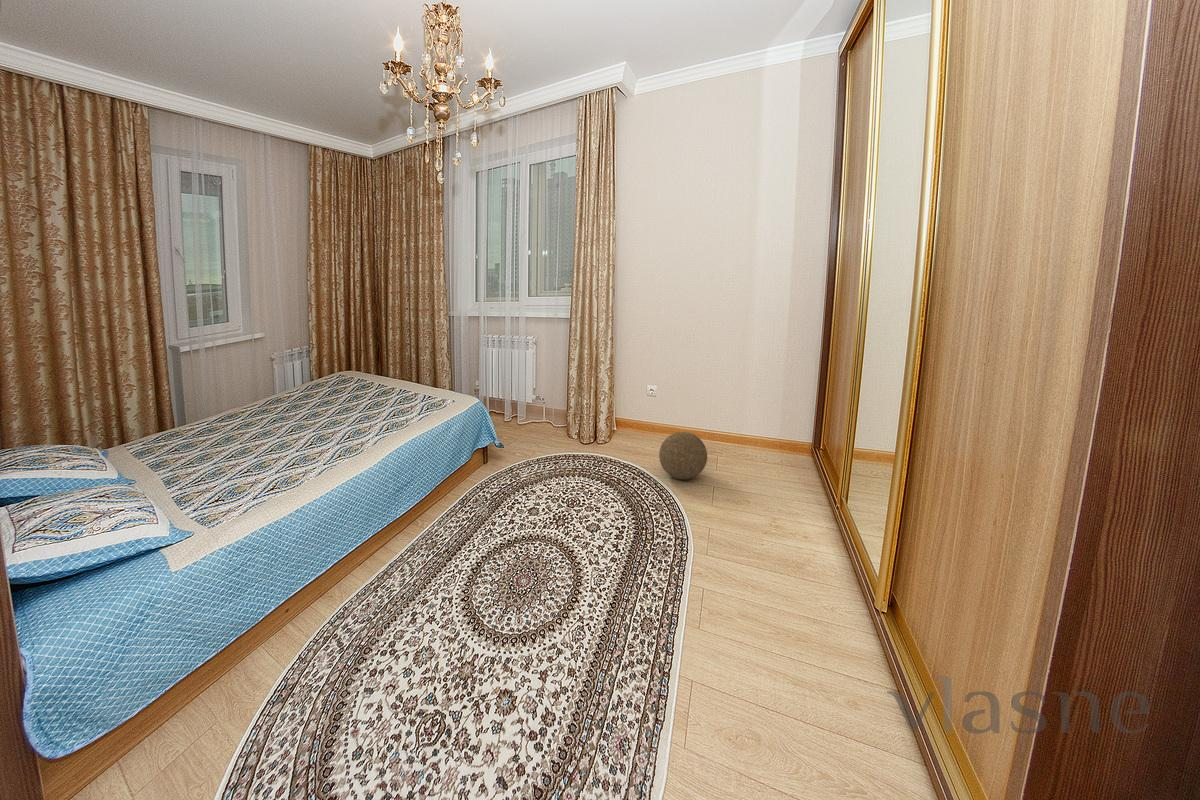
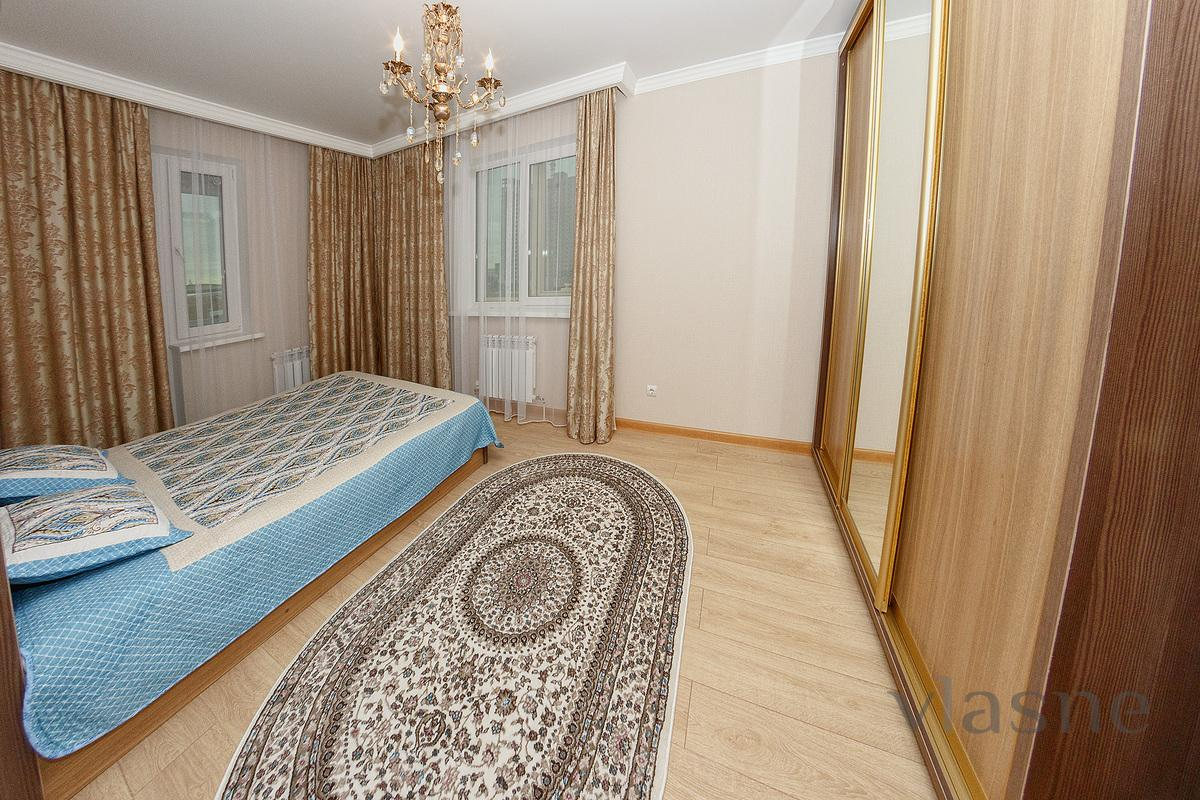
- decorative ball (683, 455)
